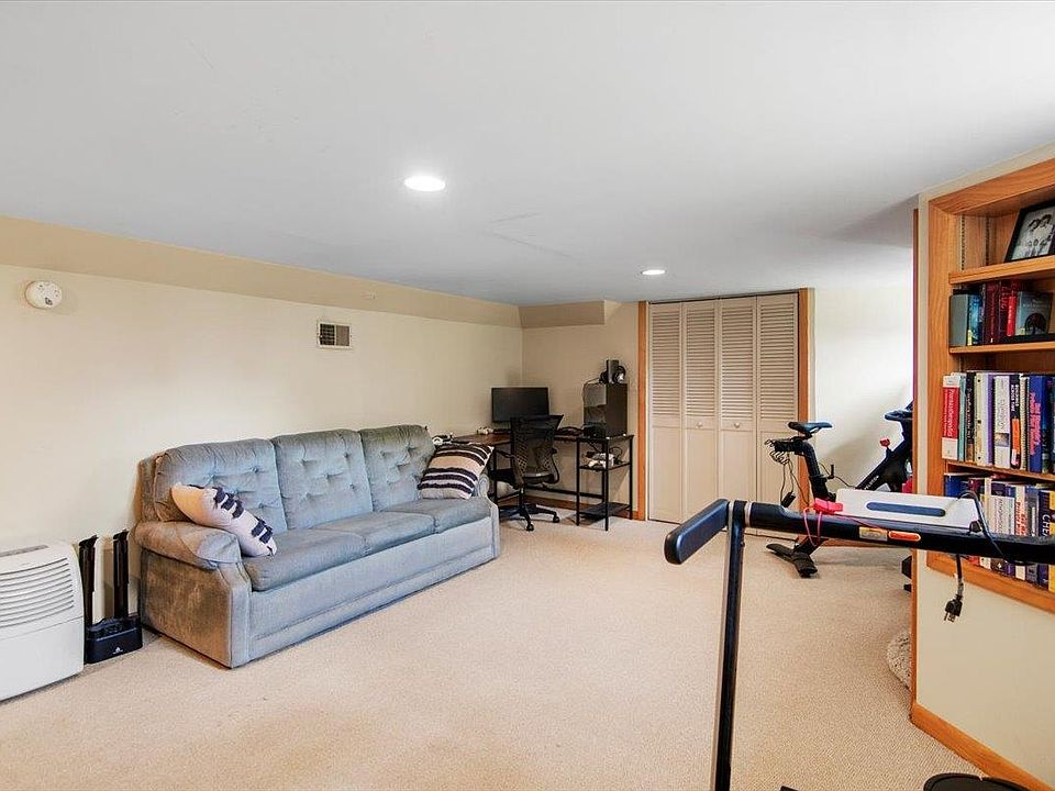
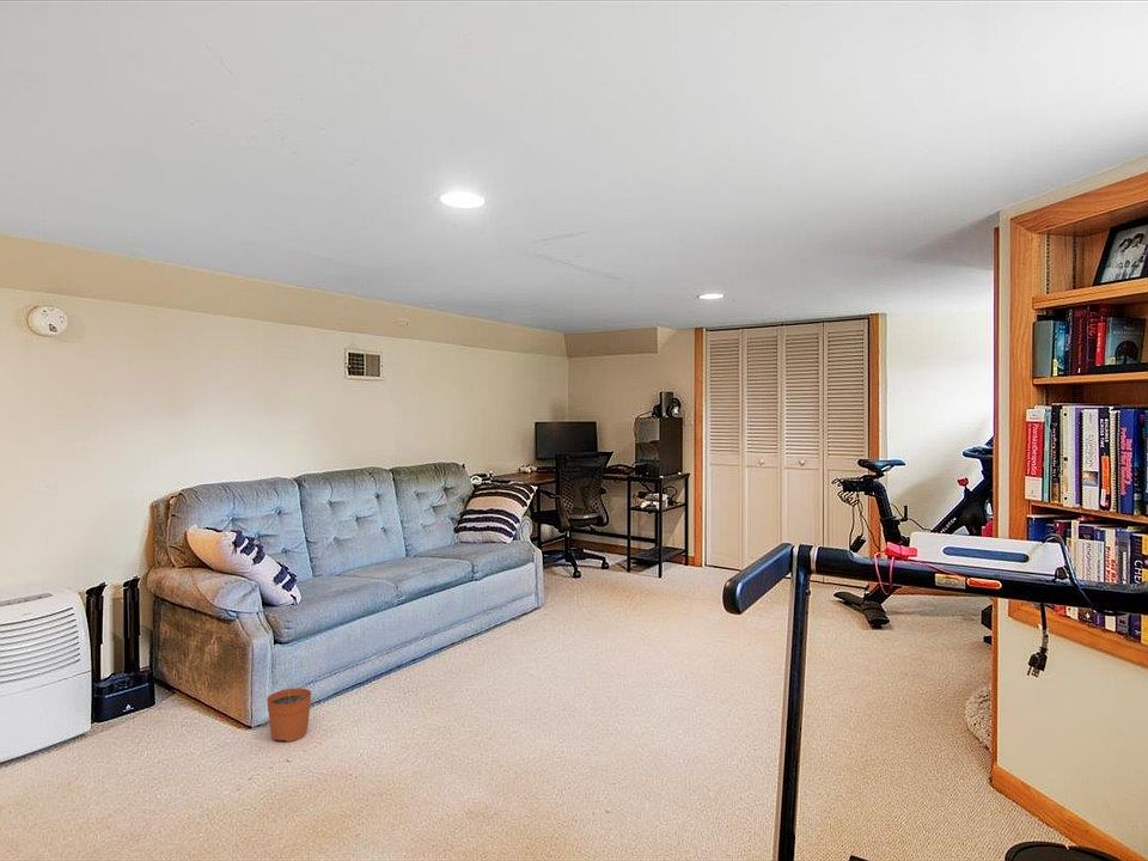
+ plant pot (289, 706)
